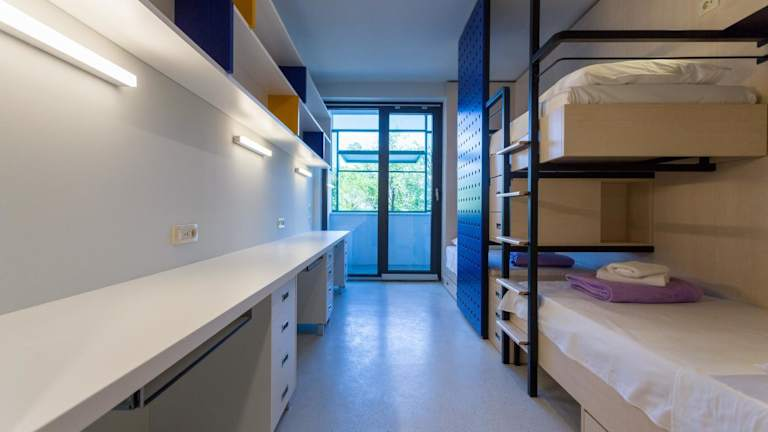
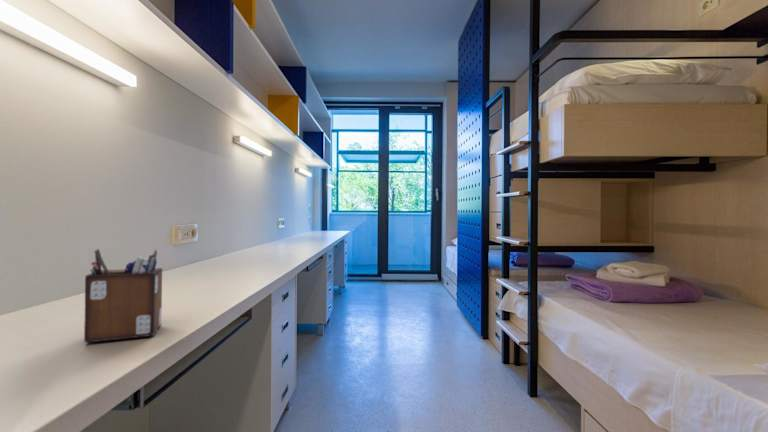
+ desk organizer (126, 290)
